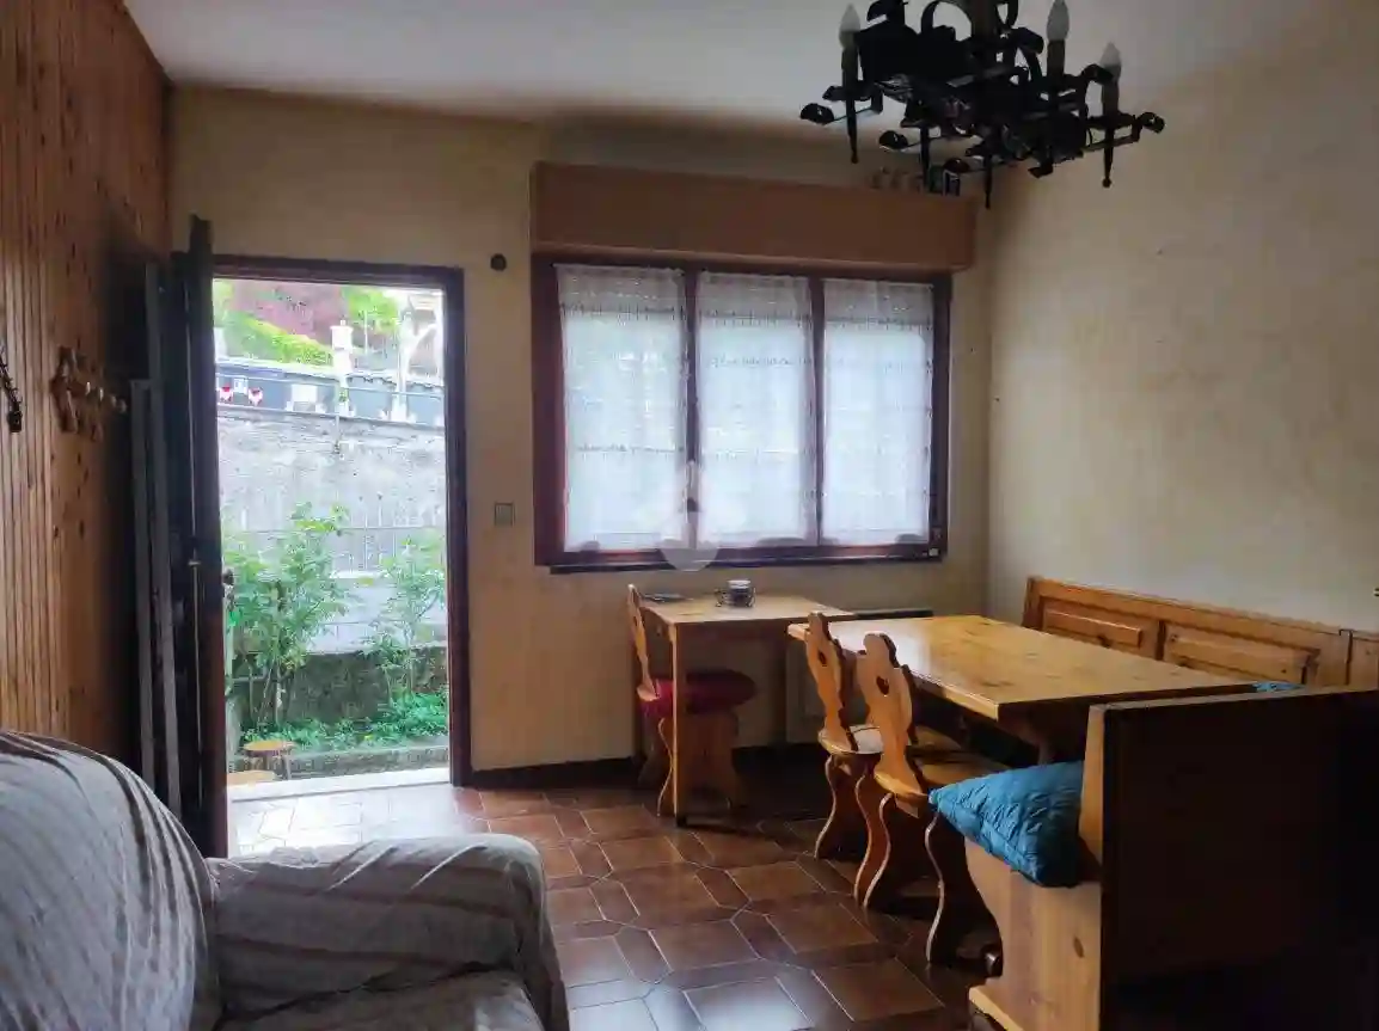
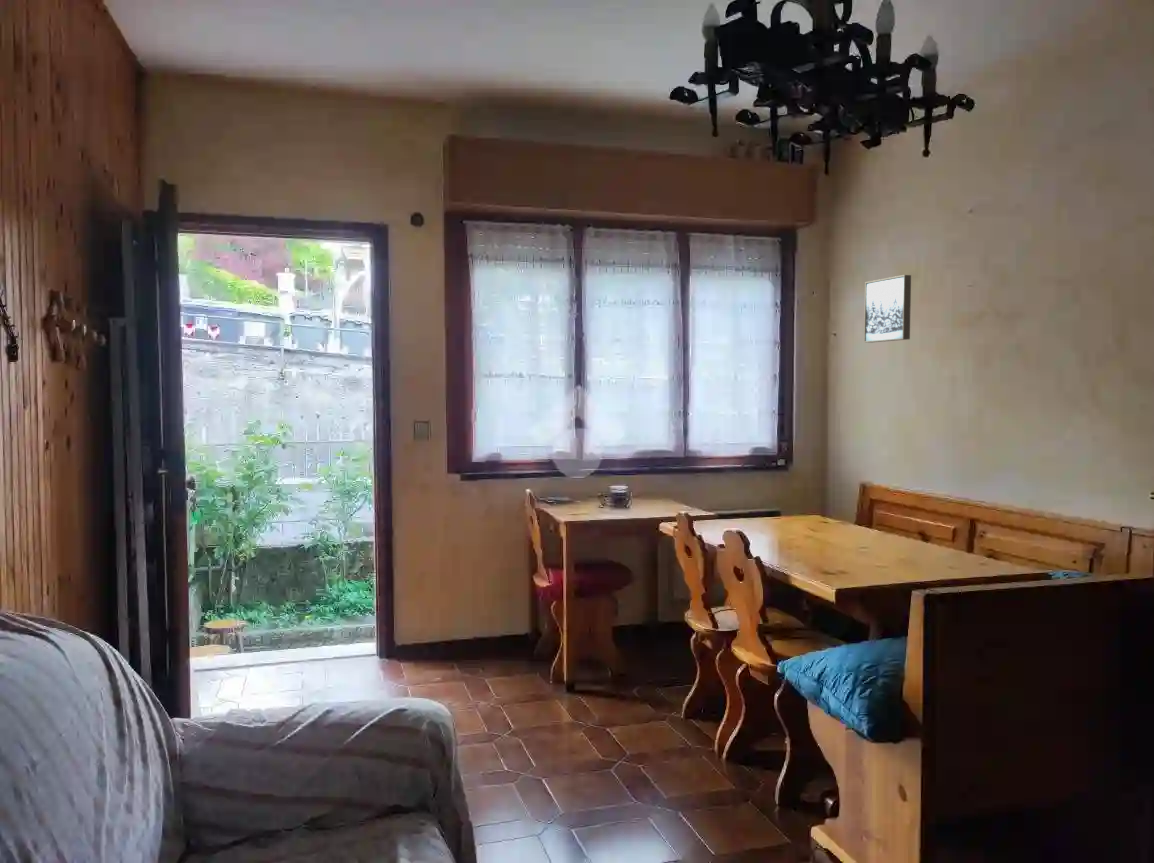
+ wall art (886, 309)
